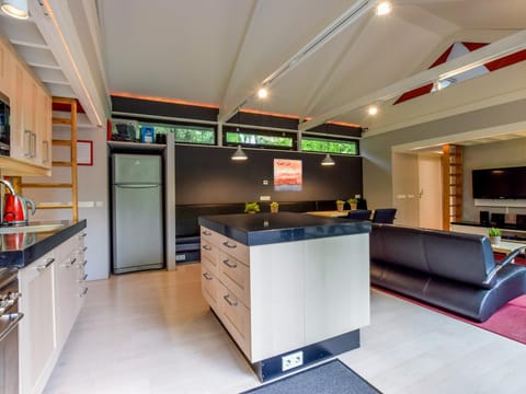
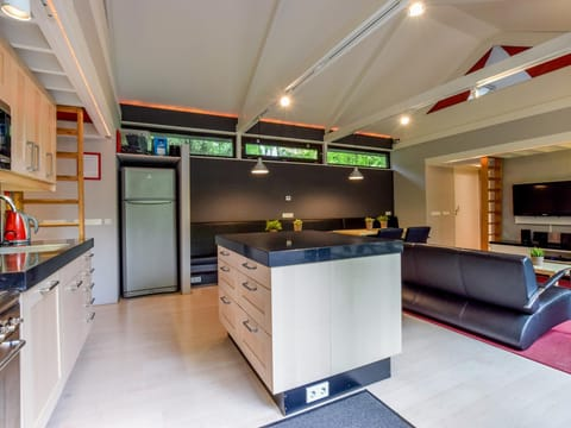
- wall art (288, 175)
